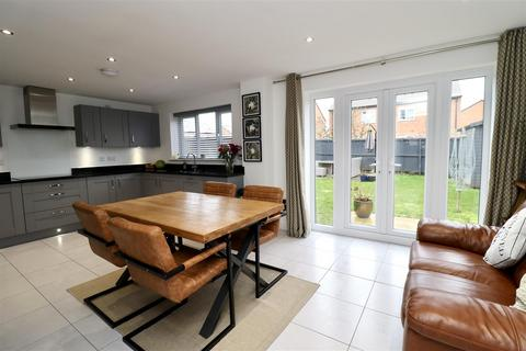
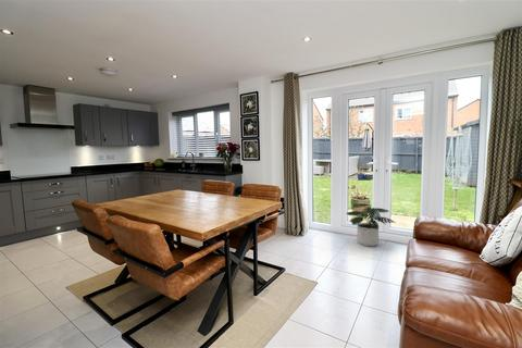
+ potted plant (369, 225)
